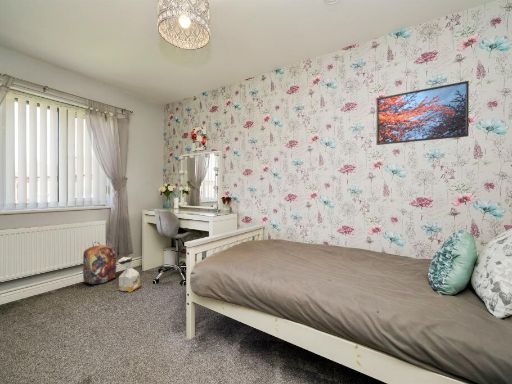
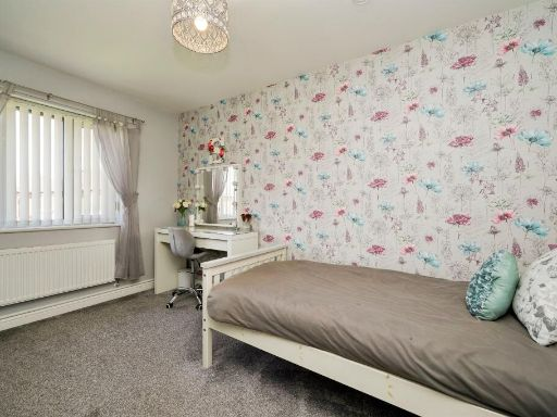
- backpack (99, 261)
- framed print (418, 115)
- bag (128, 272)
